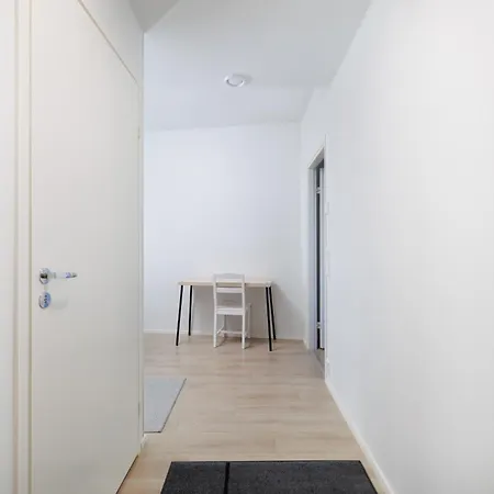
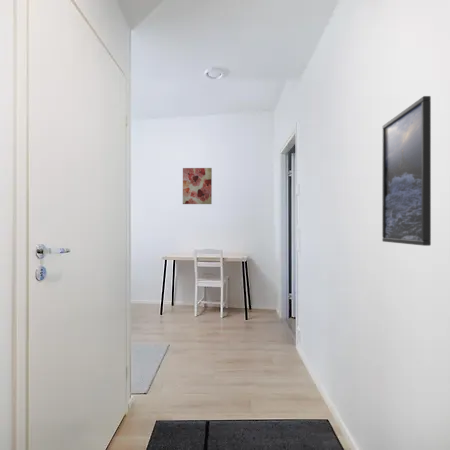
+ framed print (403, 177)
+ wall art (197, 186)
